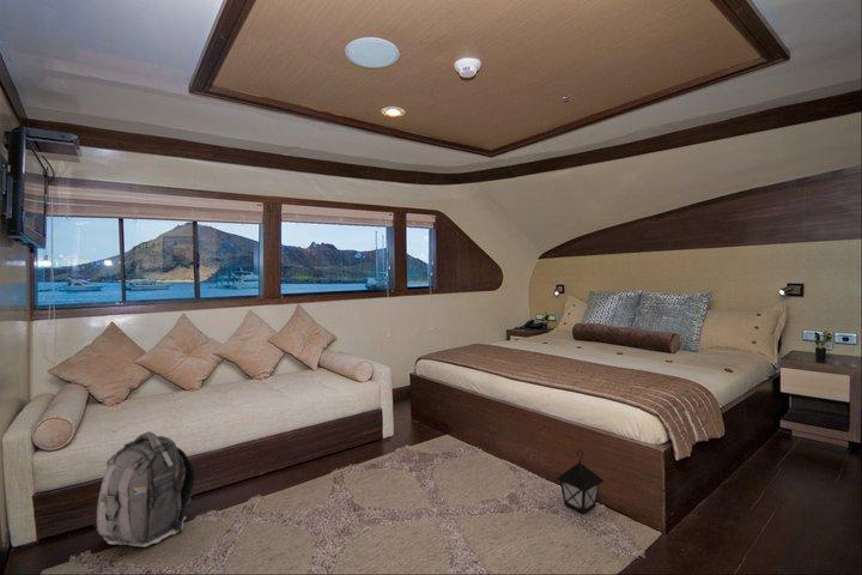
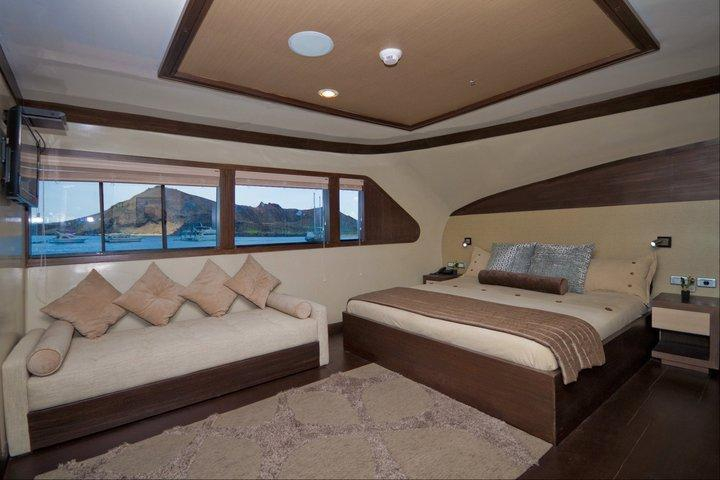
- lantern (579, 477)
- backpack (147, 482)
